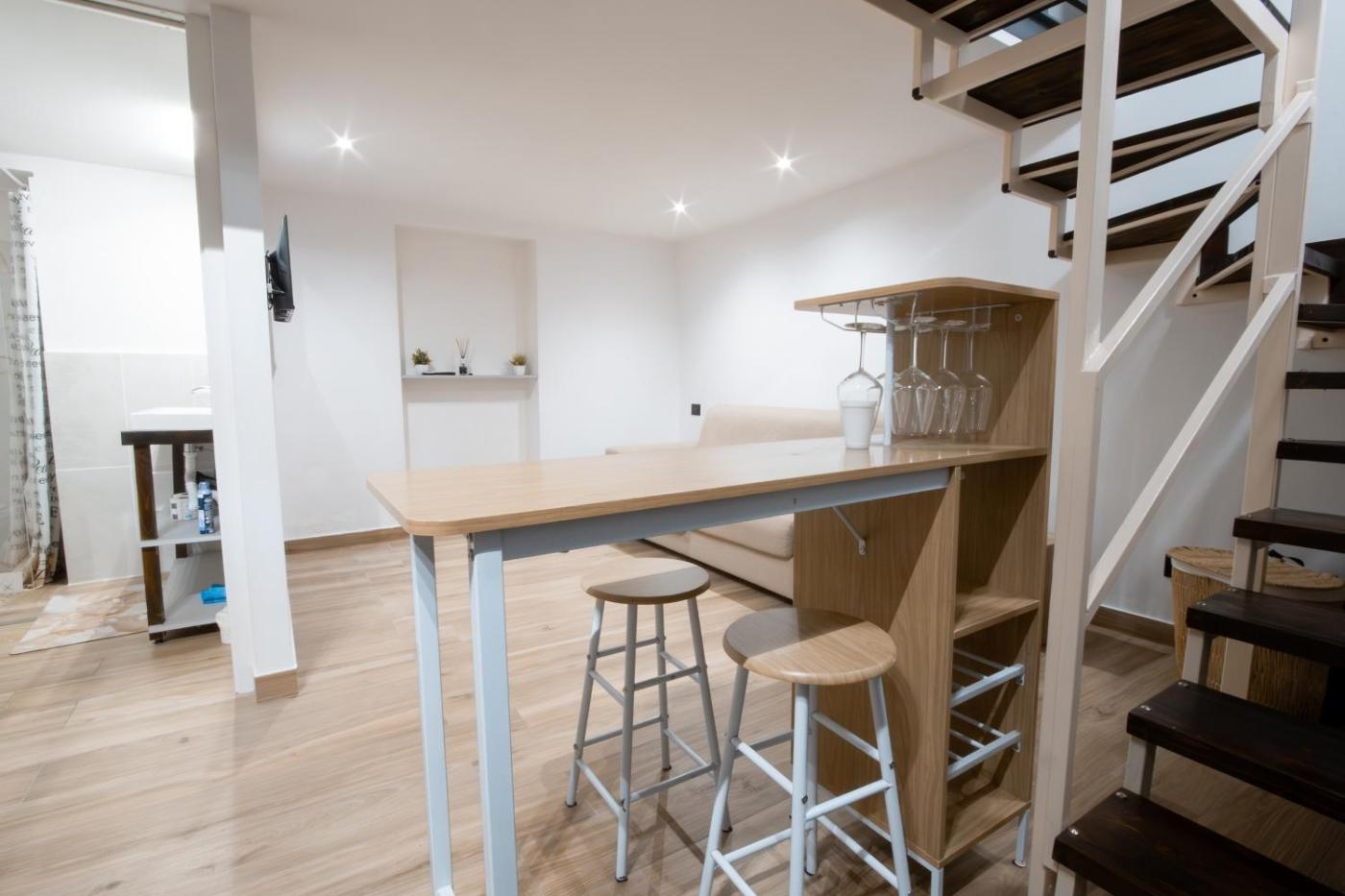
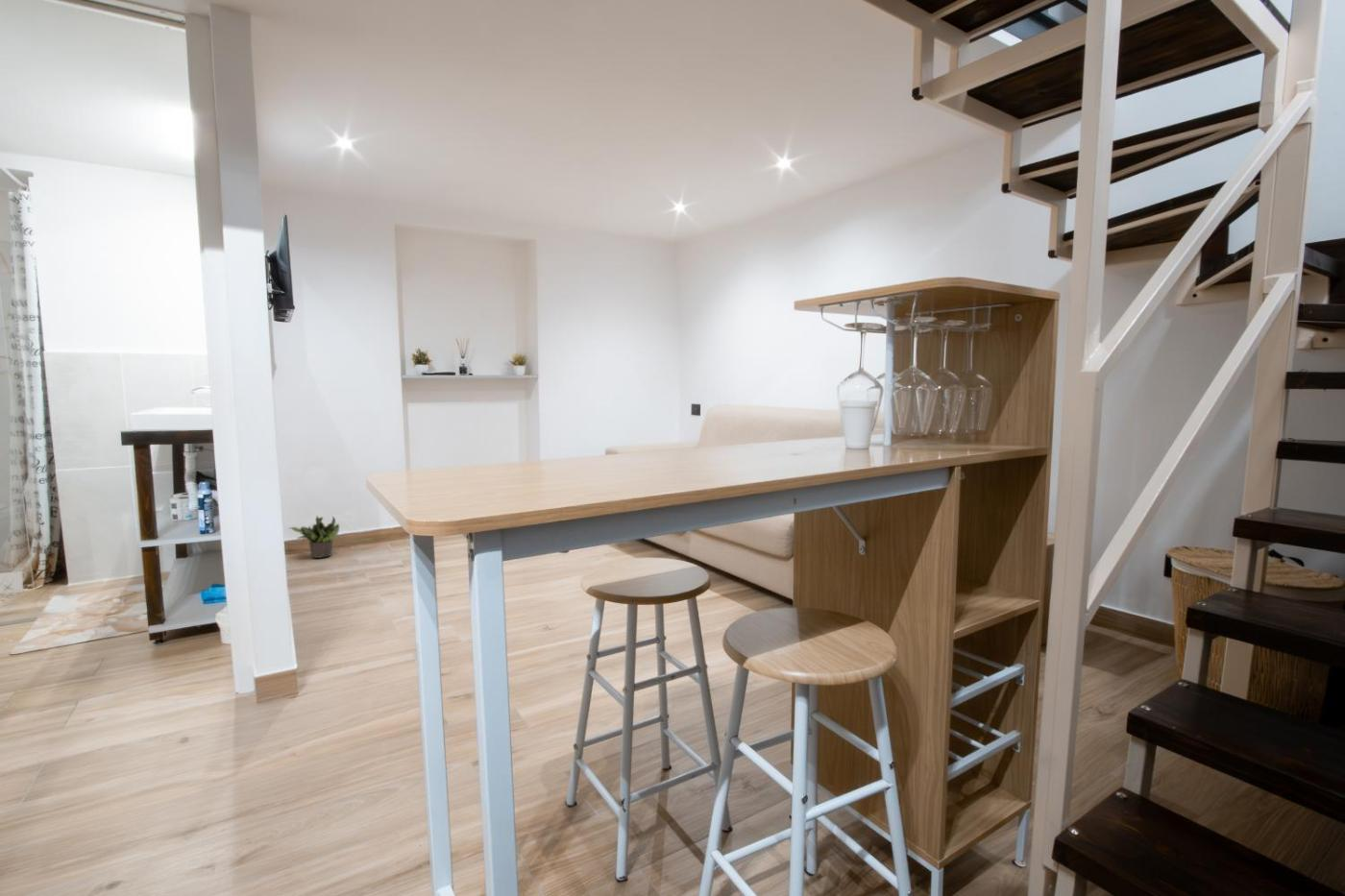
+ potted plant (314, 535)
